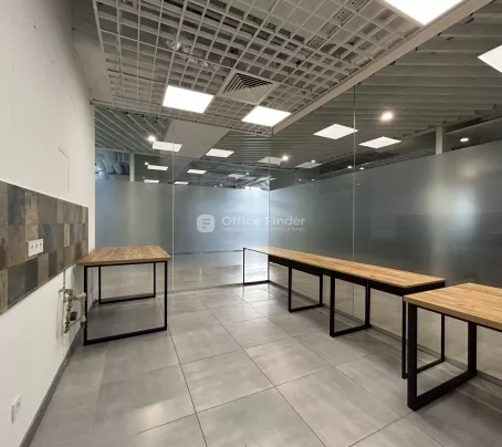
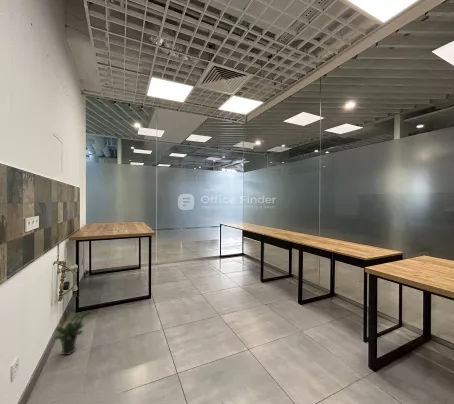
+ potted plant (74, 330)
